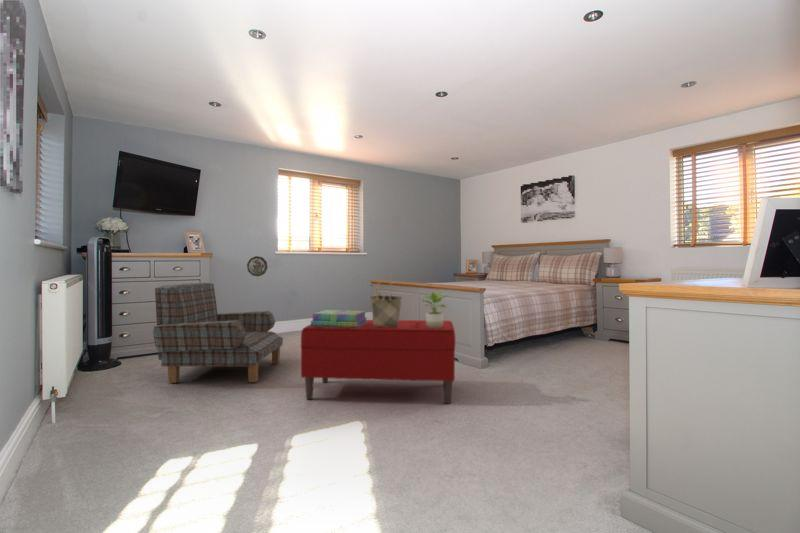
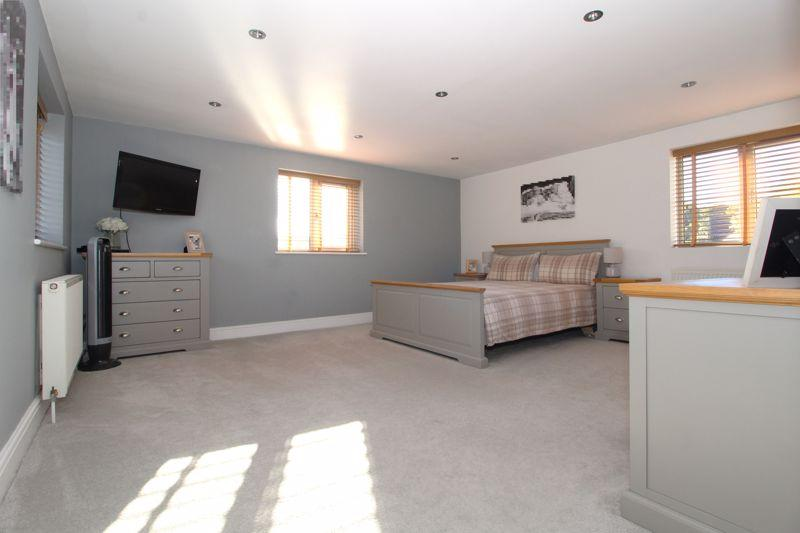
- stack of books (340, 318)
- potted plant (436, 307)
- tote bag (385, 296)
- armchair (225, 327)
- decorative plate (257, 266)
- bench (381, 357)
